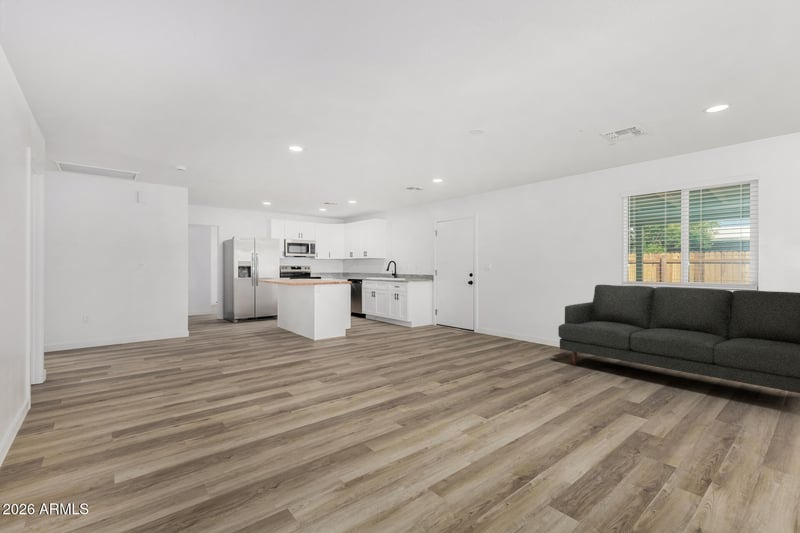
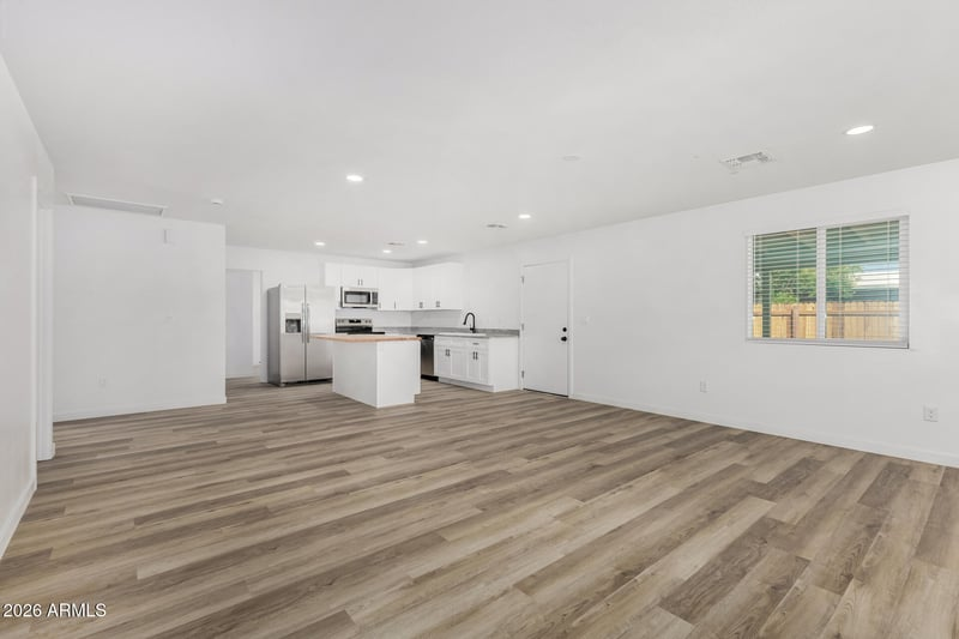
- sofa (682, 334)
